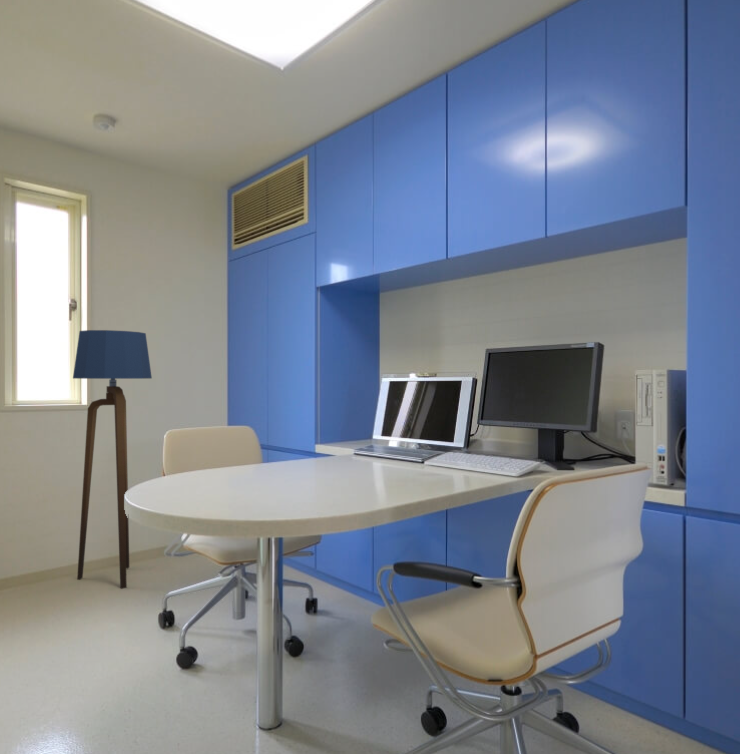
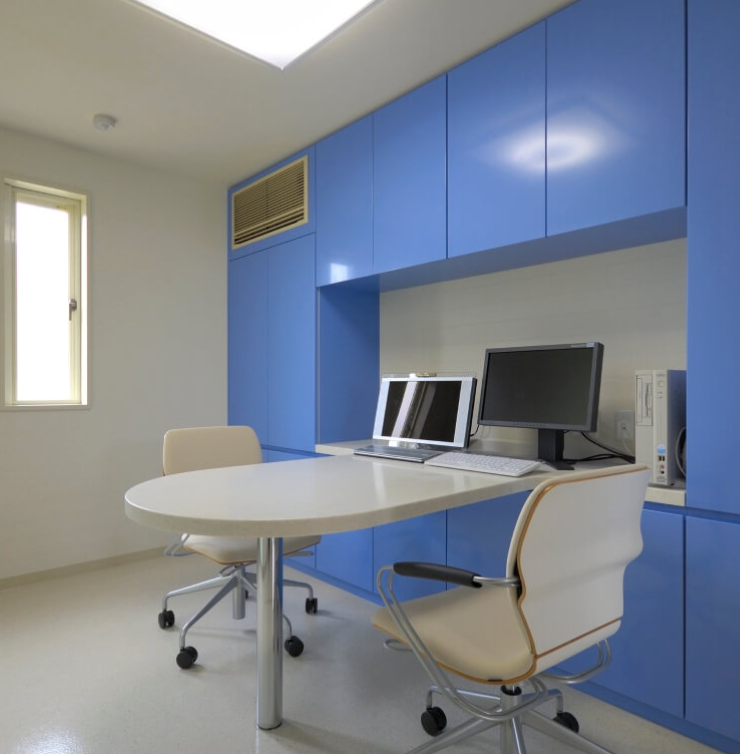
- floor lamp (116, 456)
